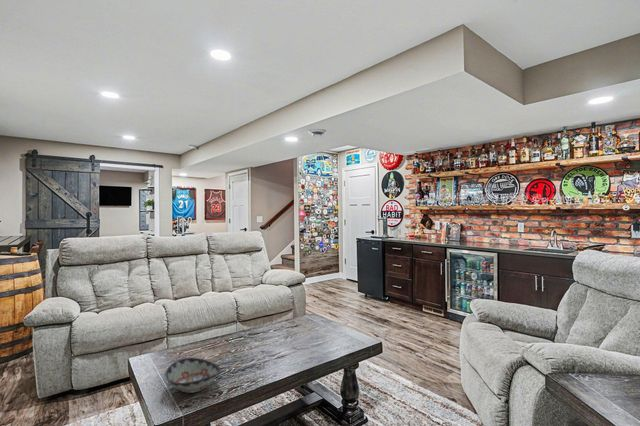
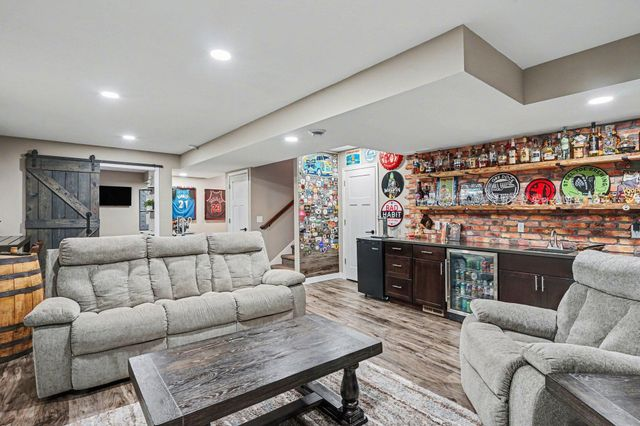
- decorative bowl (193, 377)
